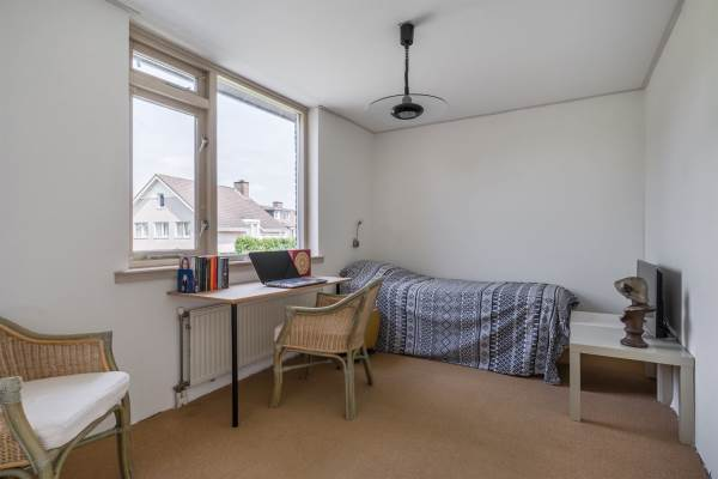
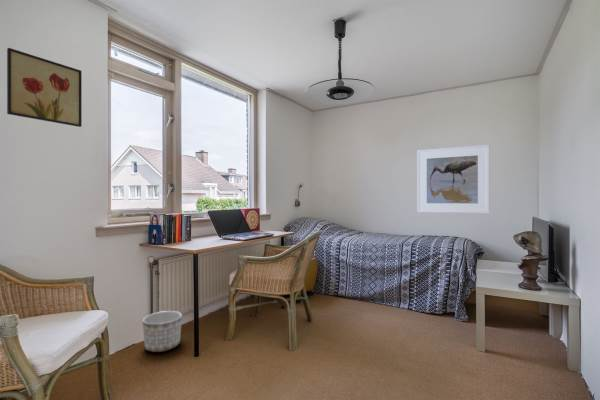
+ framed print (451, 180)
+ wall art (46, 90)
+ planter (162, 332)
